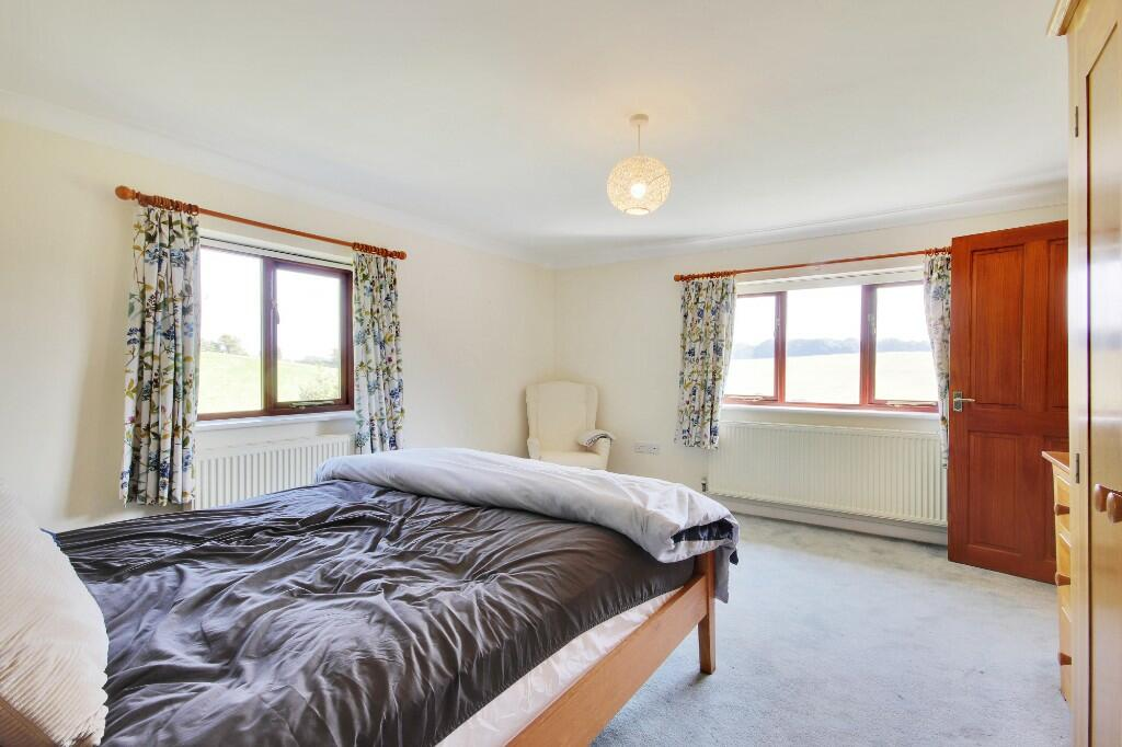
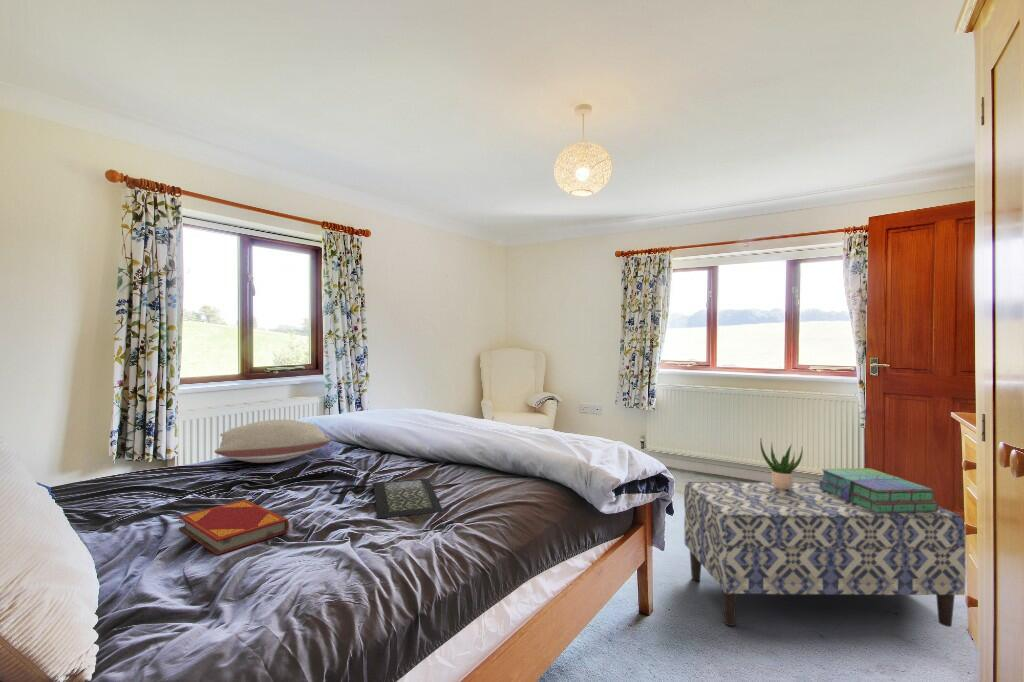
+ clutch bag (402, 494)
+ hardback book (233, 523)
+ potted plant (781, 461)
+ bench (809, 548)
+ pillow (273, 438)
+ stack of books (873, 488)
